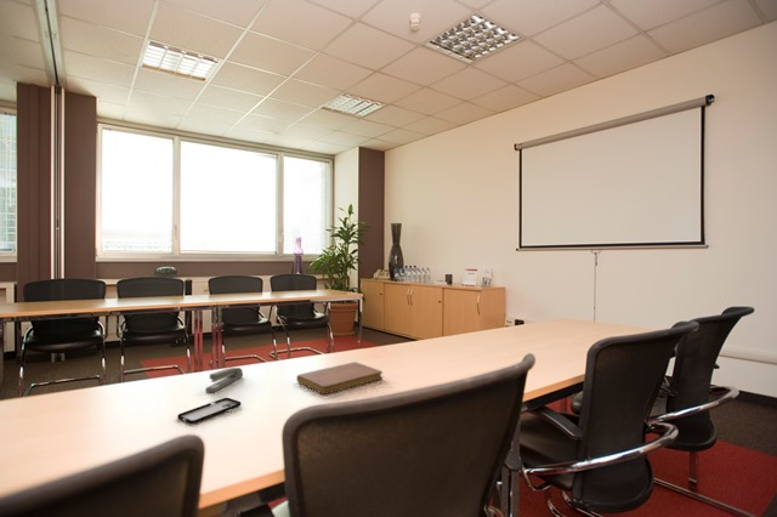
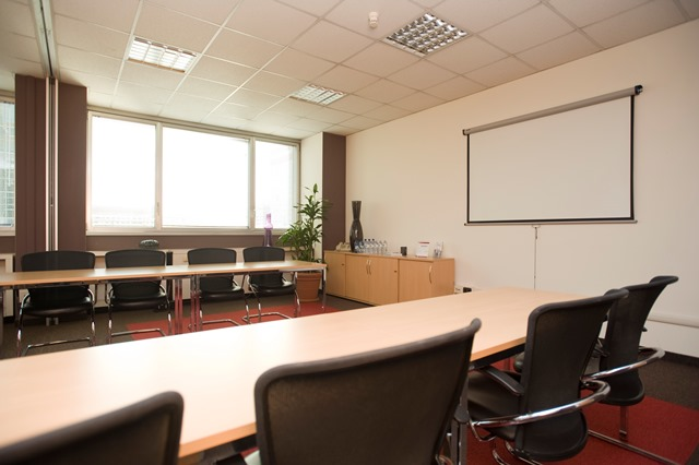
- stapler (225, 376)
- notebook (340, 376)
- smartphone (210, 409)
